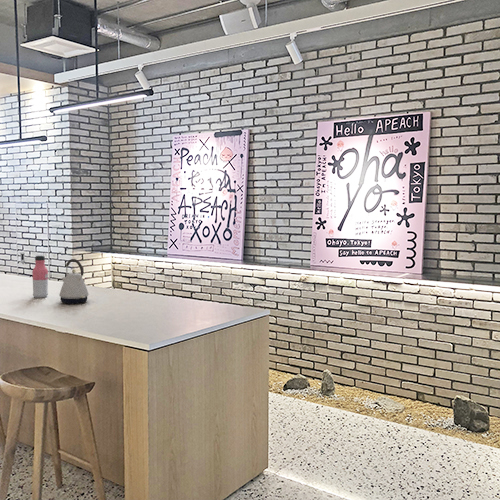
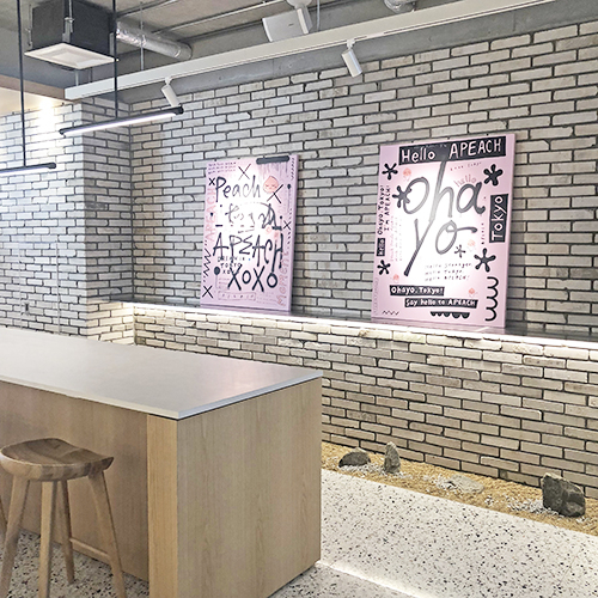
- water bottle (40, 276)
- kettle (73, 280)
